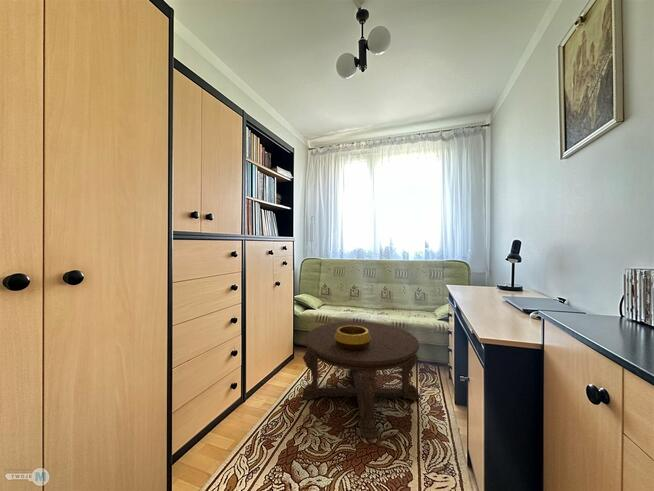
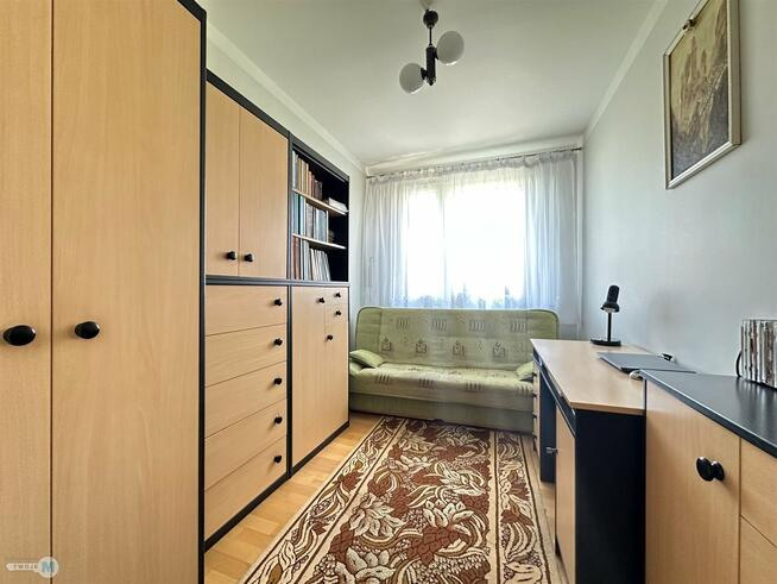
- coffee table (360, 366)
- decorative bowl (352, 337)
